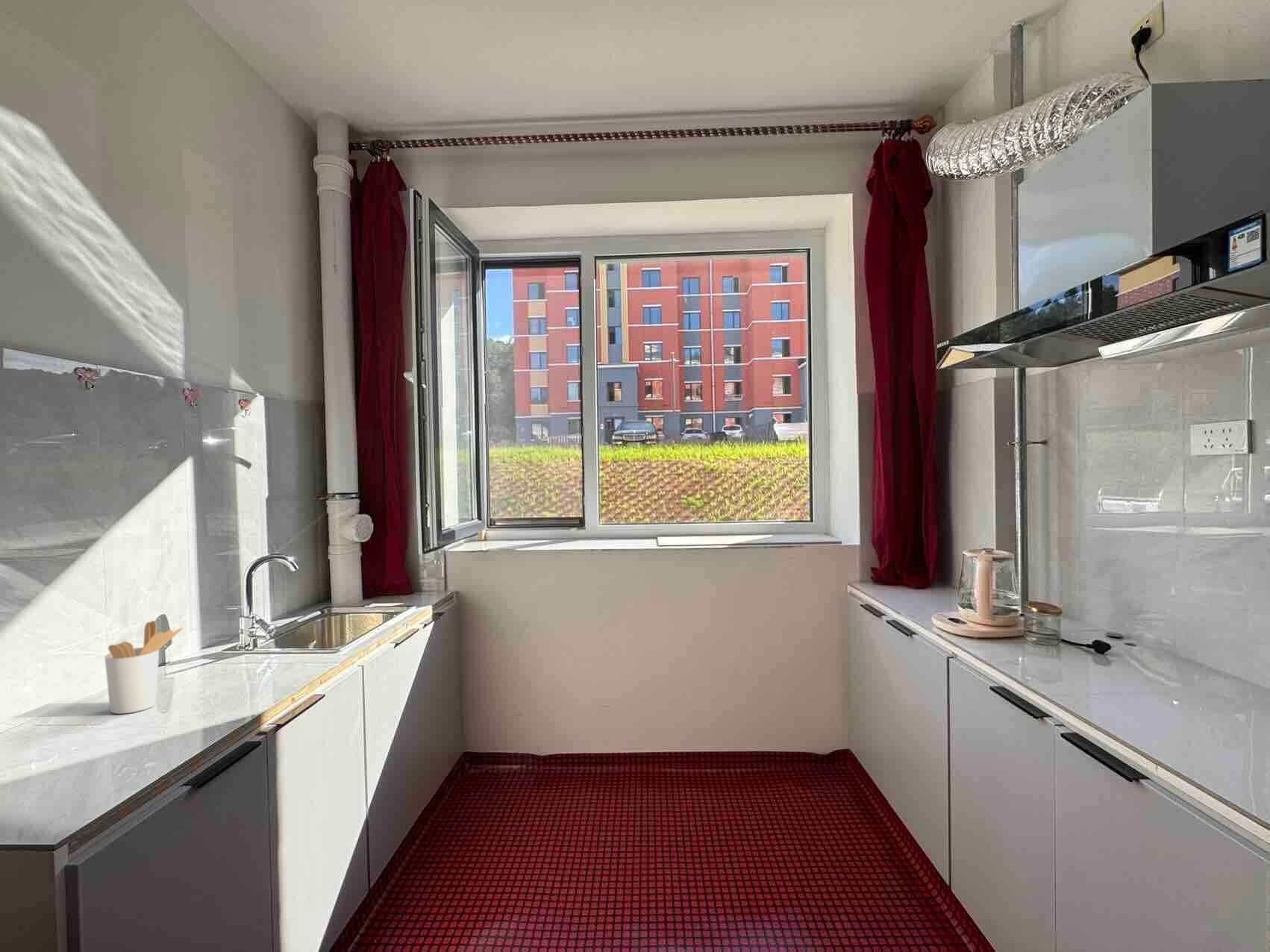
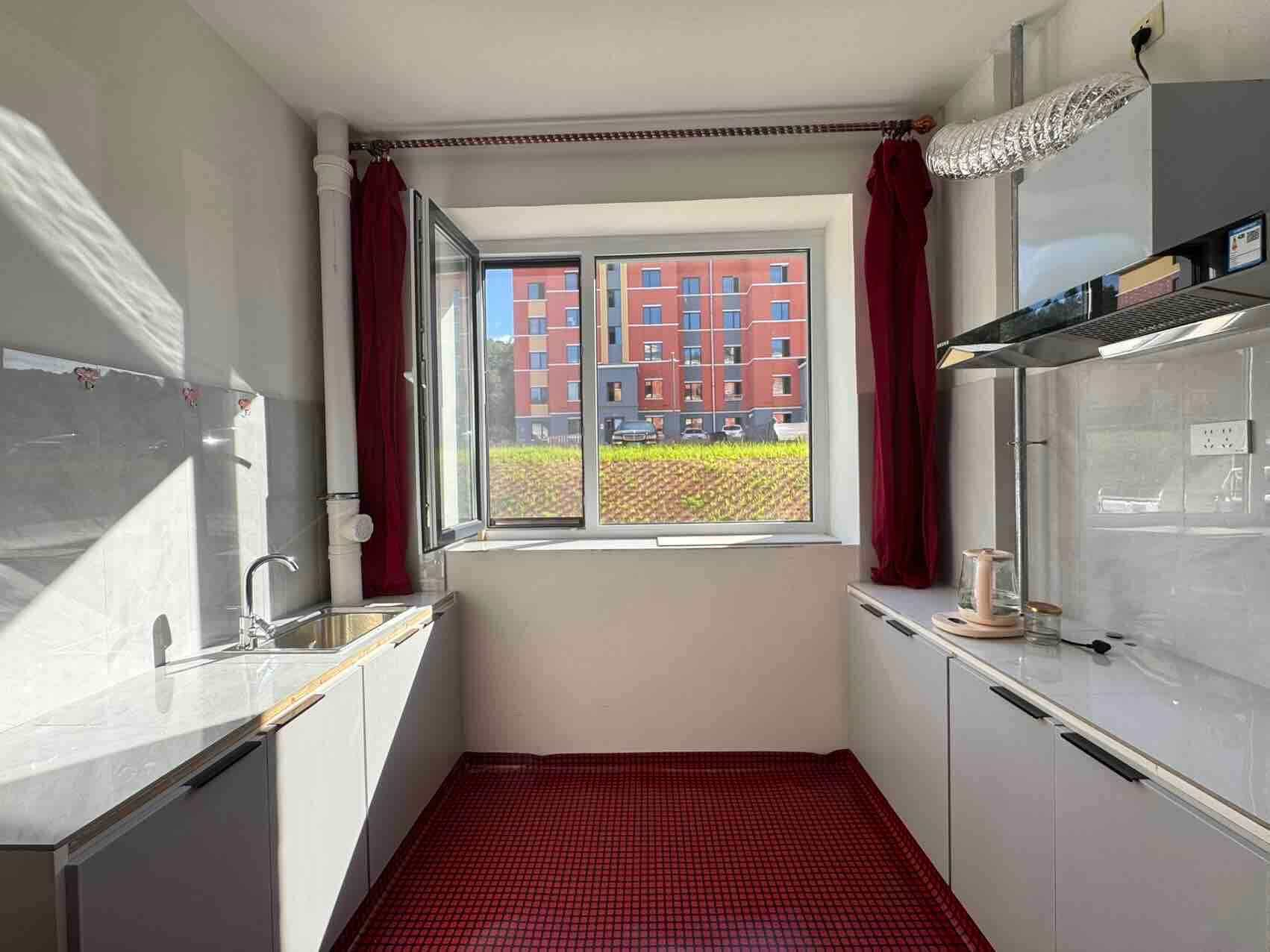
- utensil holder (144, 666)
